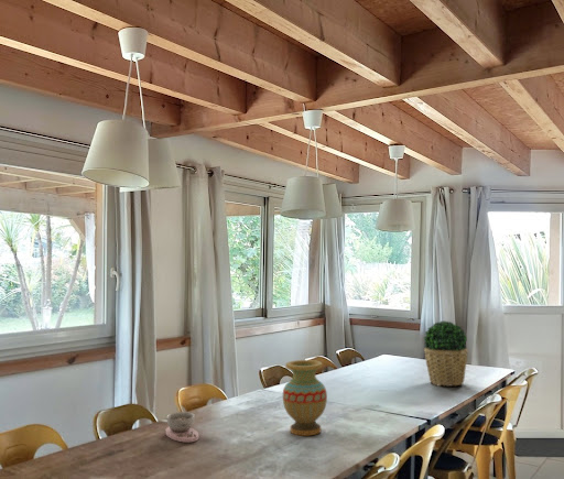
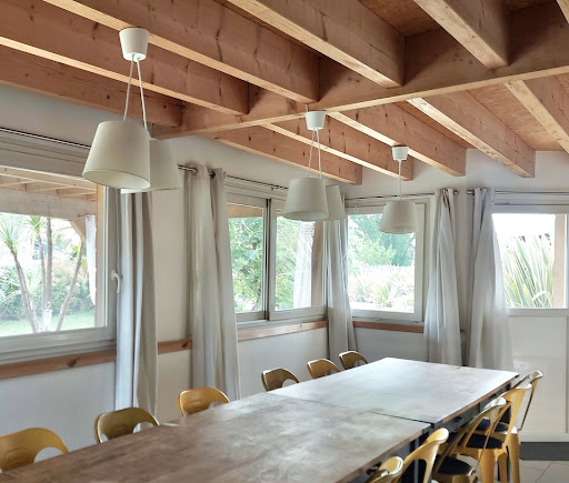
- vase (304, 396)
- bowl (183, 426)
- potted plant (445, 351)
